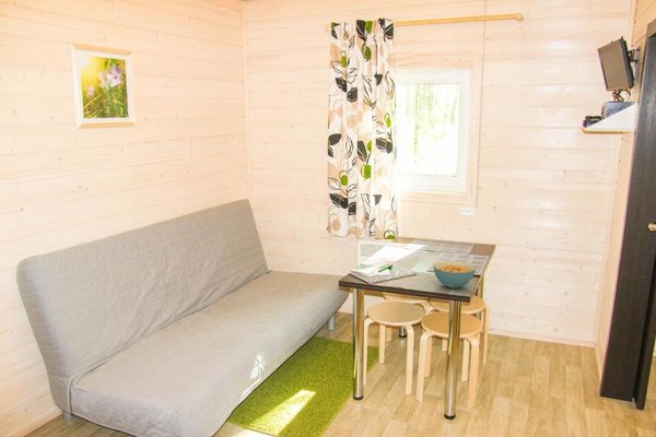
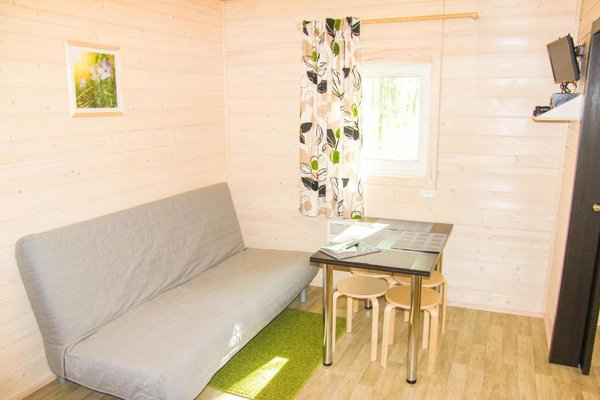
- cereal bowl (453, 276)
